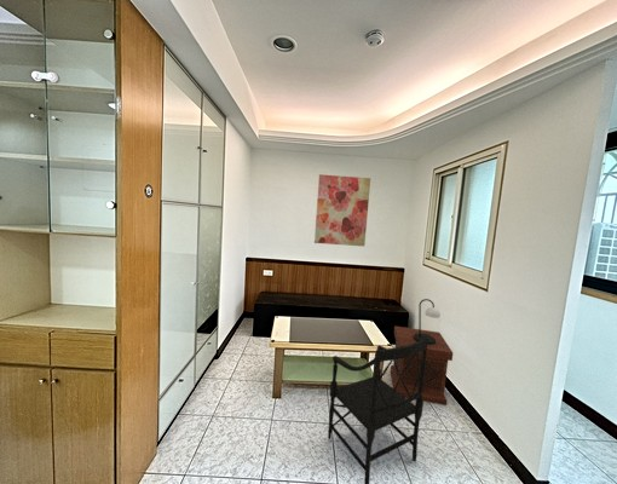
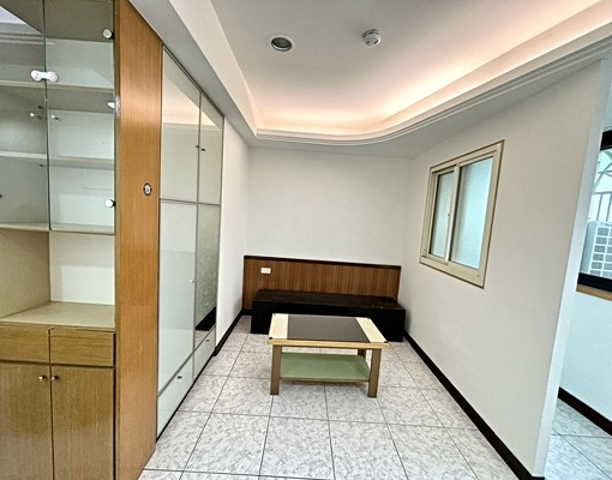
- armchair (376, 391)
- wall art (341, 211)
- side table (417, 362)
- table lamp (426, 315)
